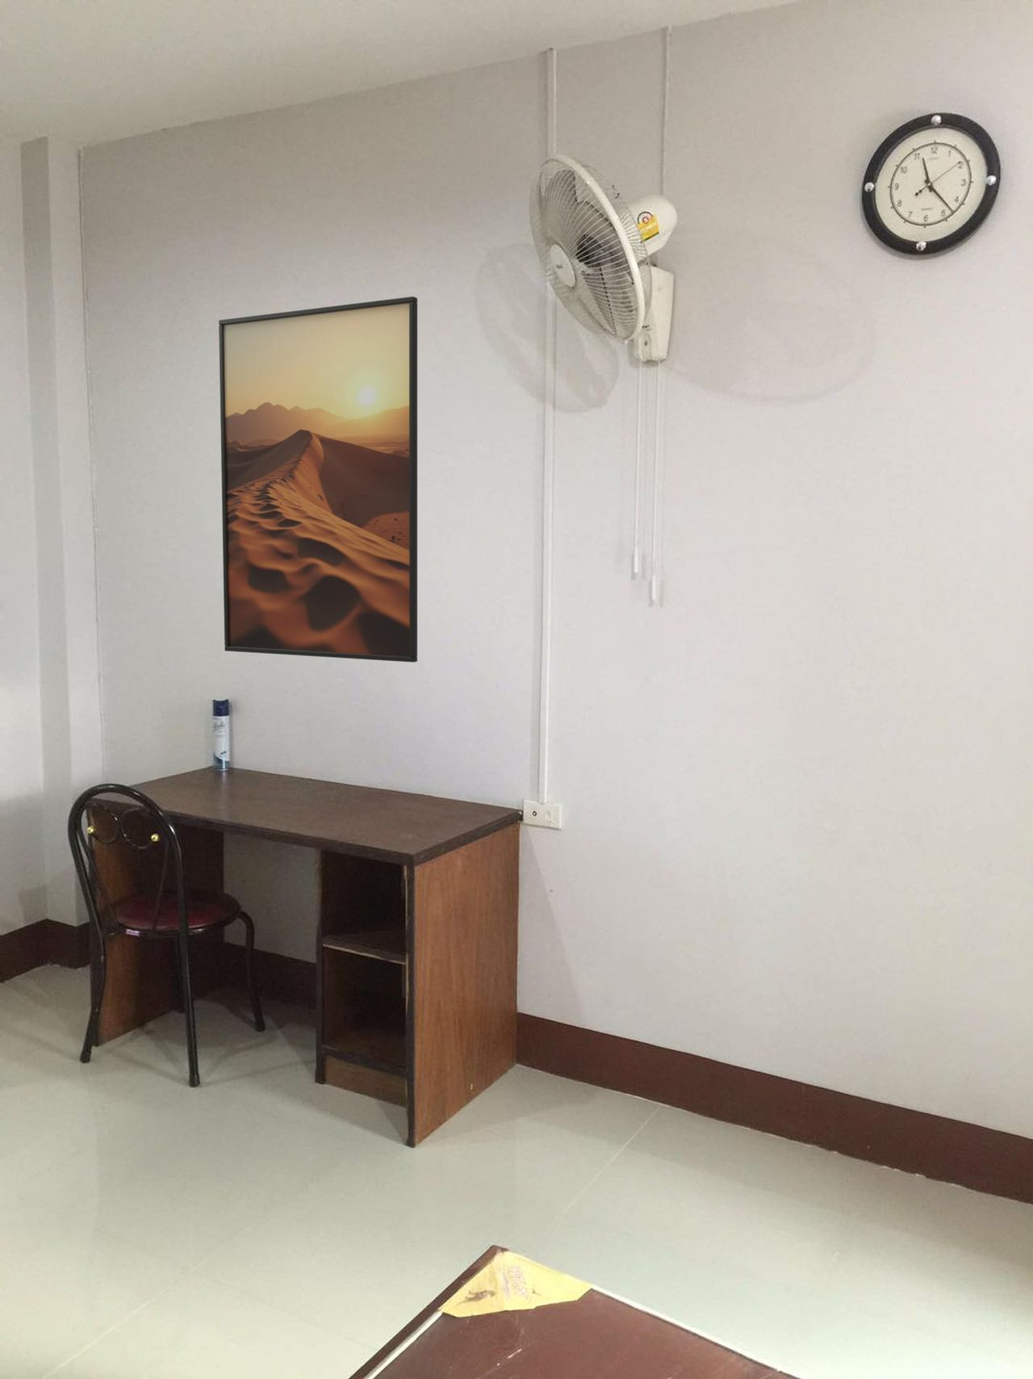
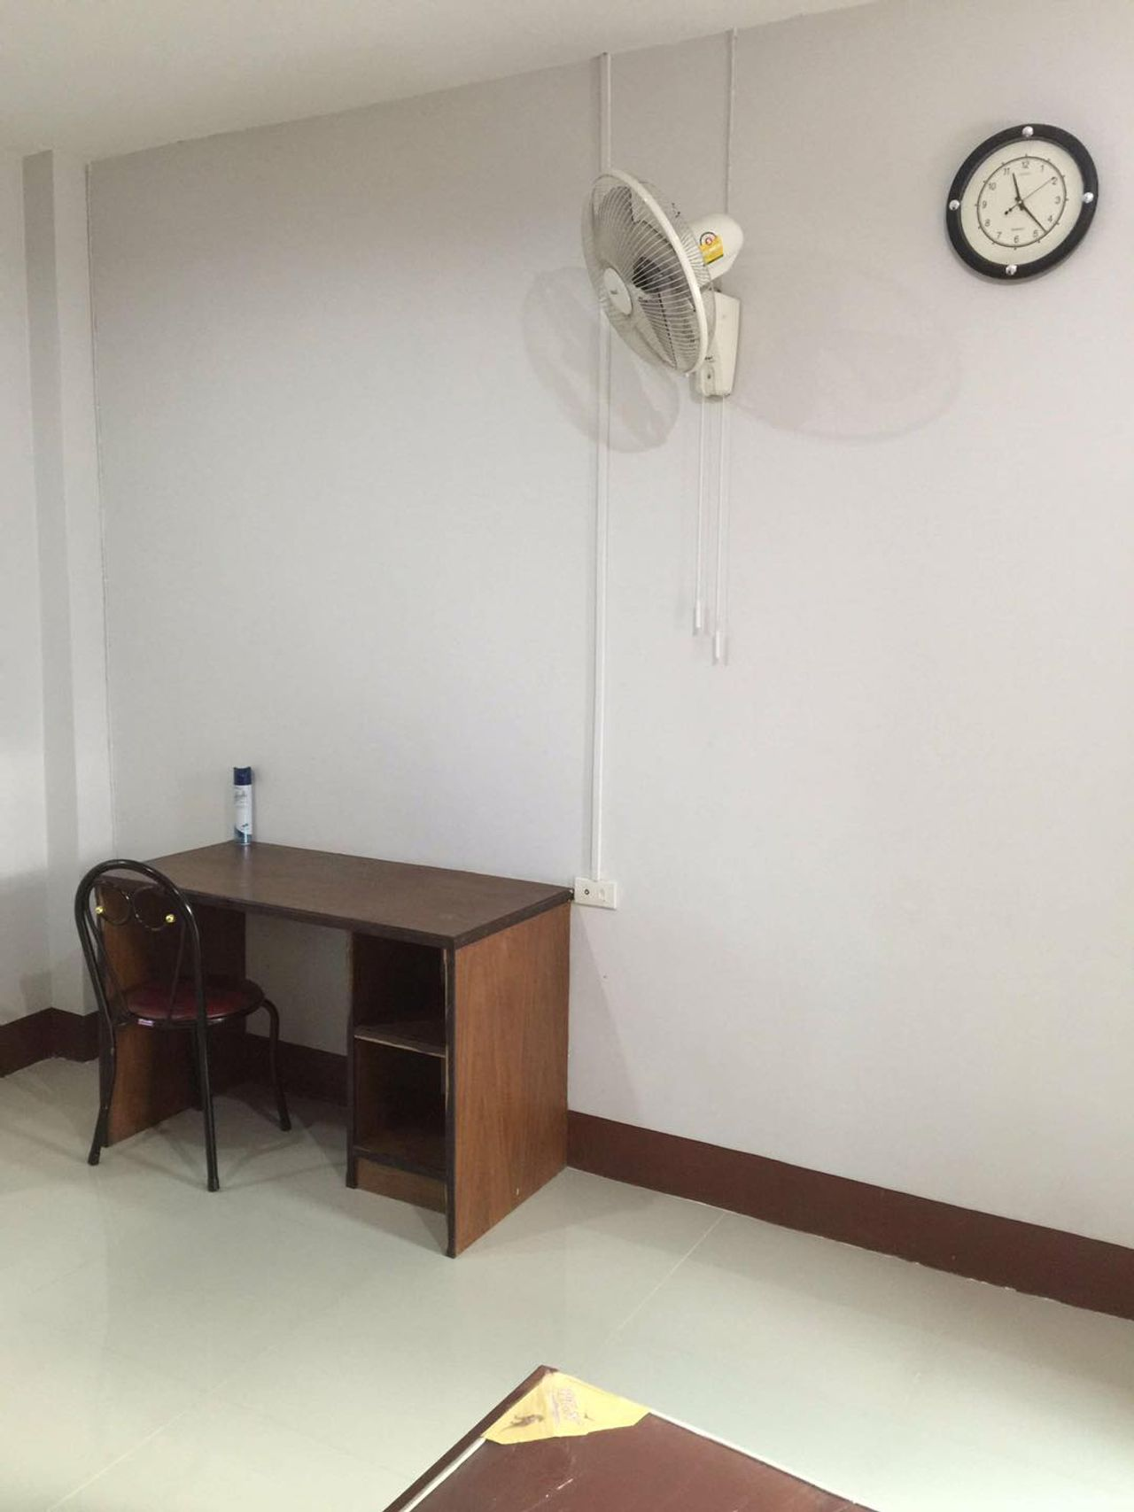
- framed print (315, 485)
